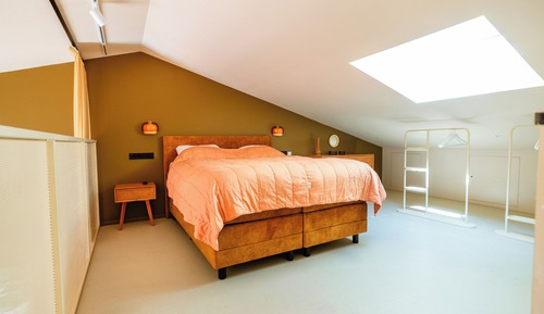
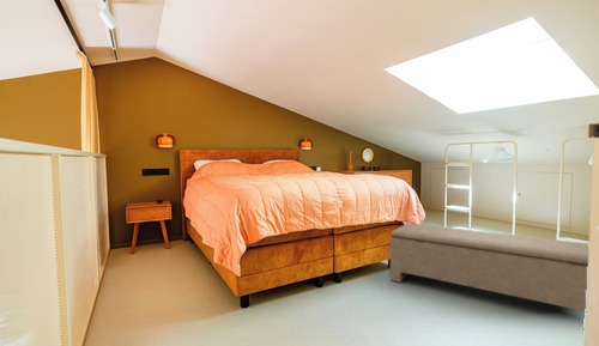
+ bench (490, 265)
